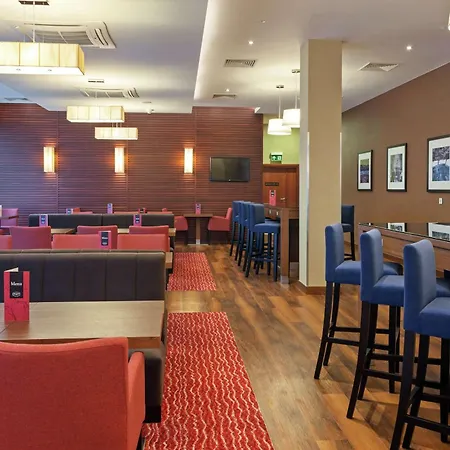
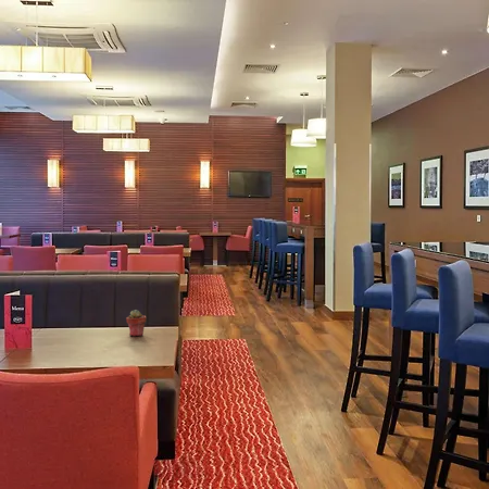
+ potted succulent (136, 322)
